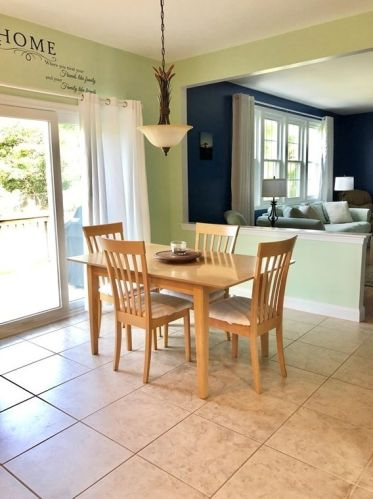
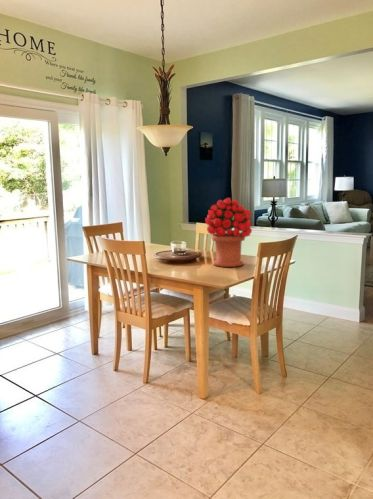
+ bouquet (228, 231)
